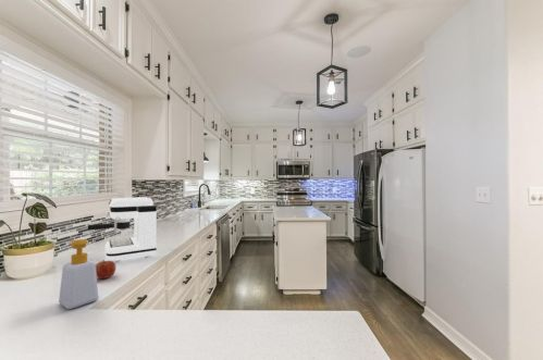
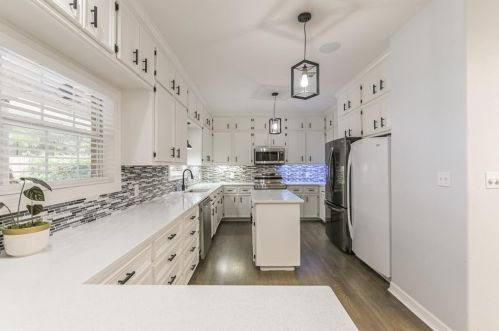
- coffee maker (129, 225)
- soap bottle (76, 269)
- fruit (104, 268)
